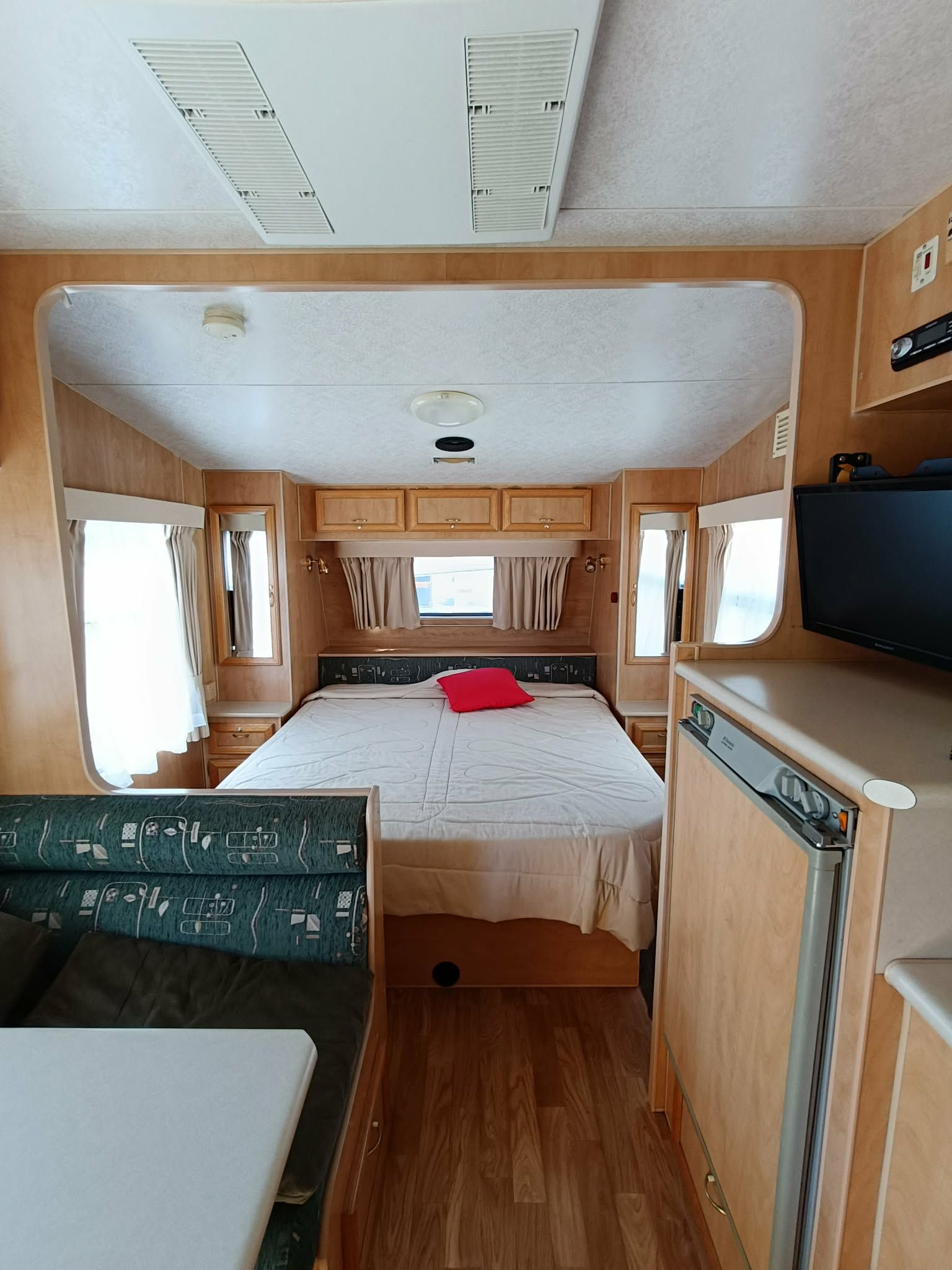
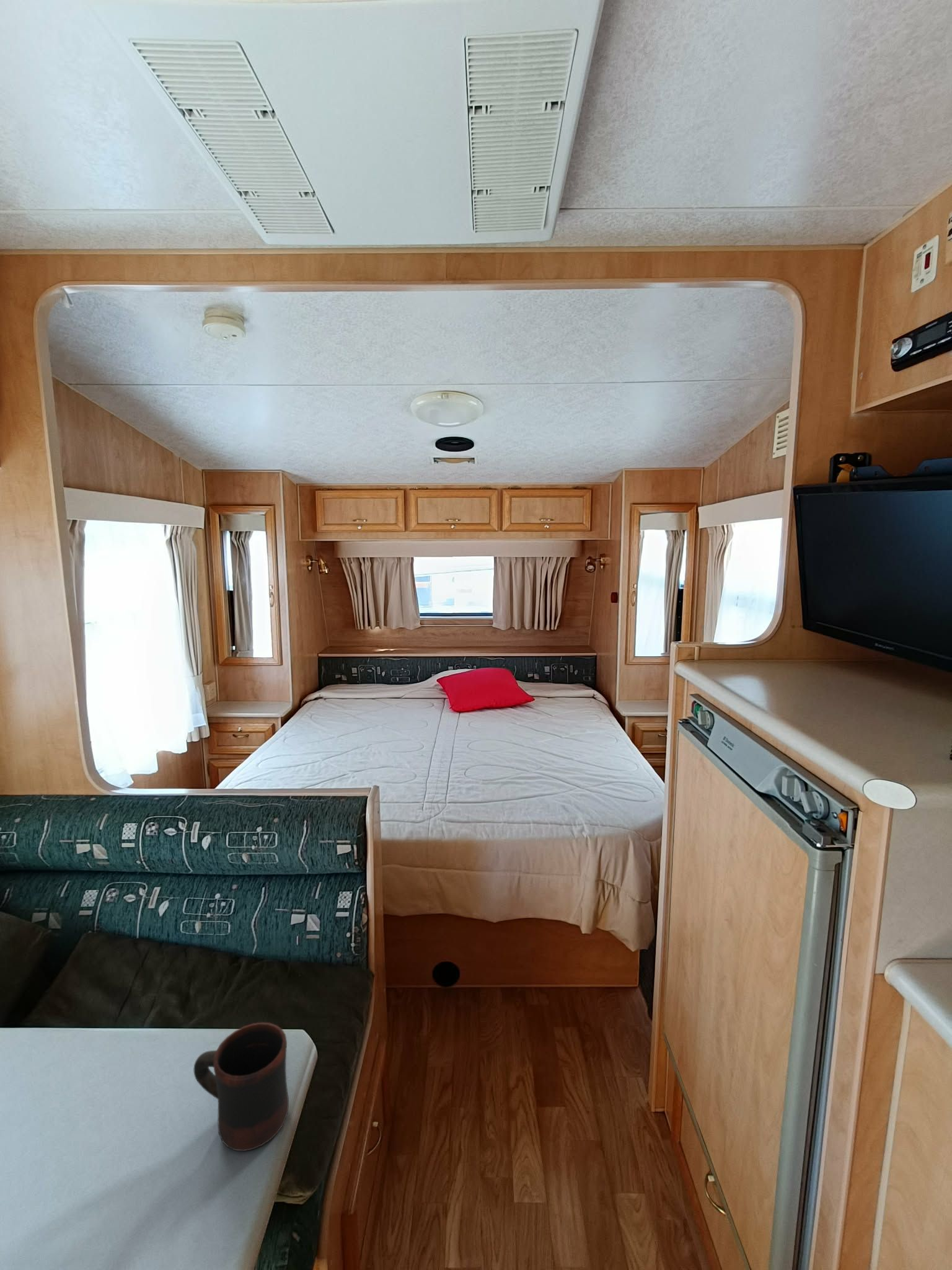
+ mug (239, 1082)
